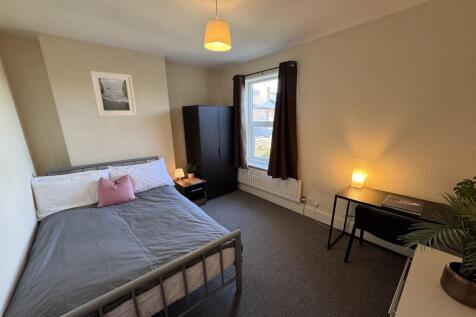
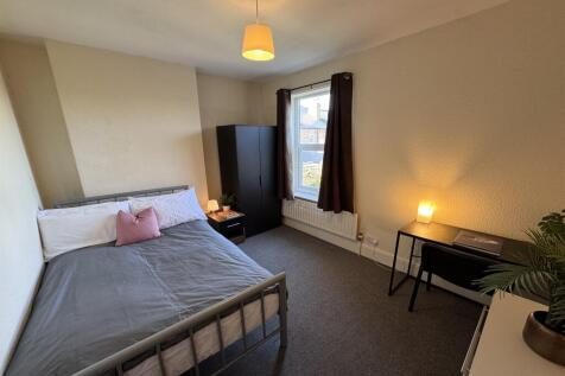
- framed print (115, 95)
